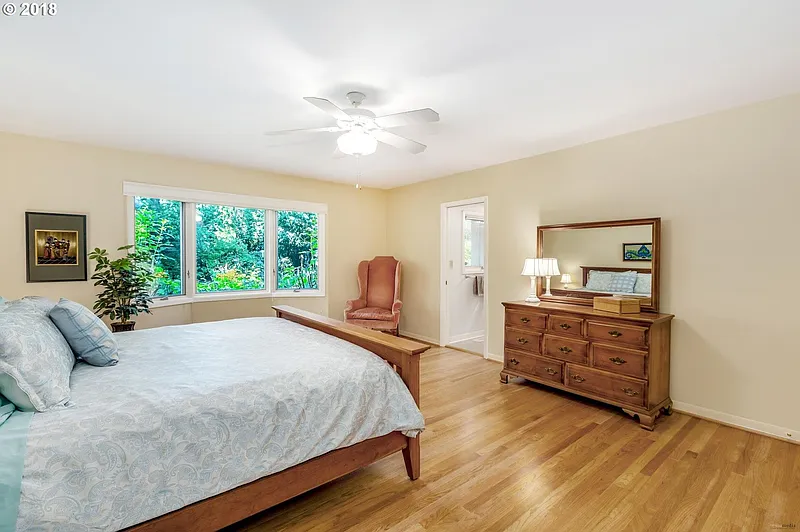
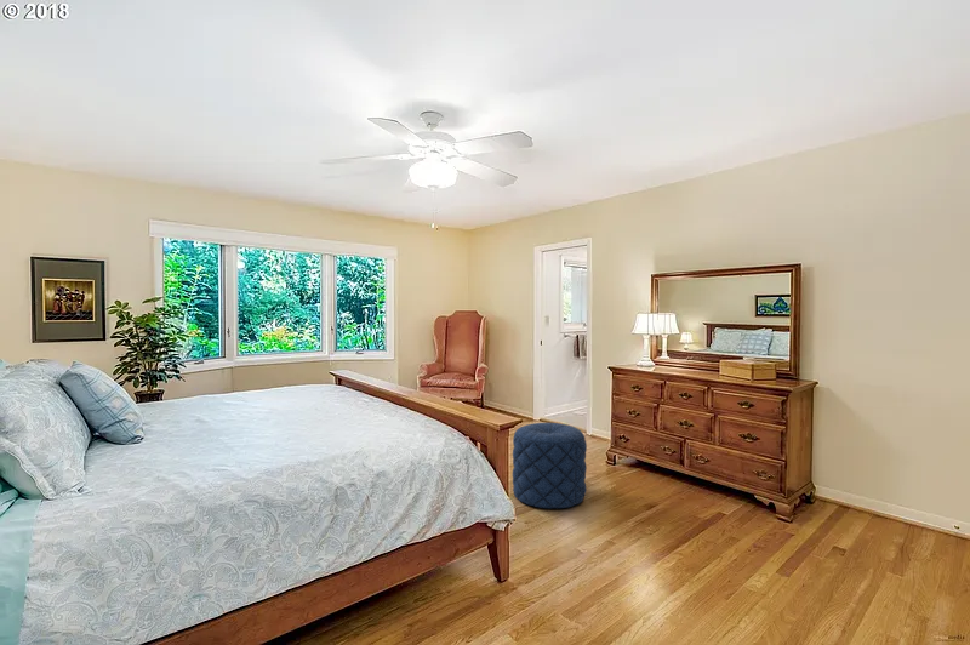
+ pouf (548, 461)
